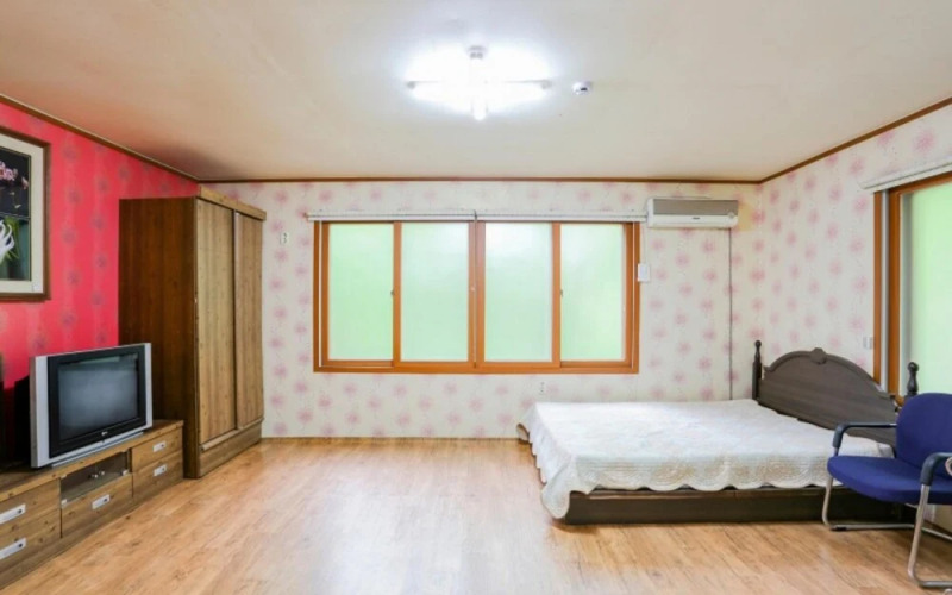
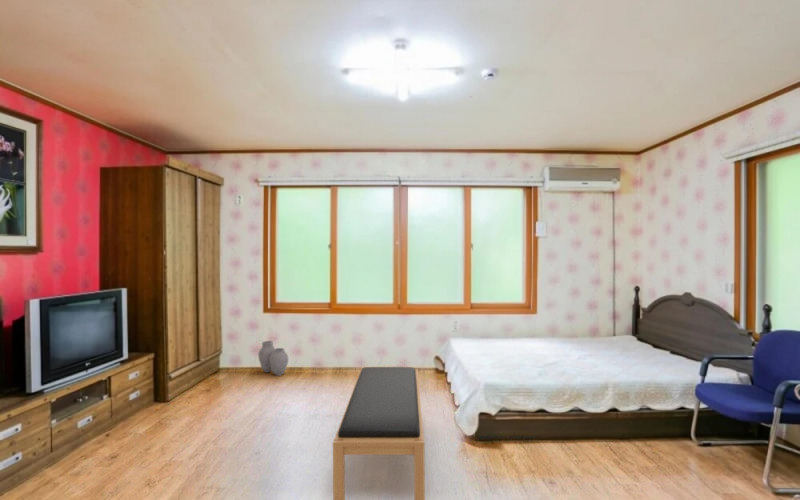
+ bench (385, 423)
+ vase (273, 358)
